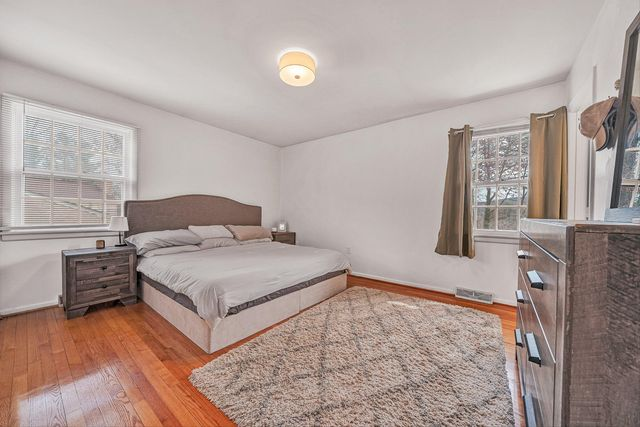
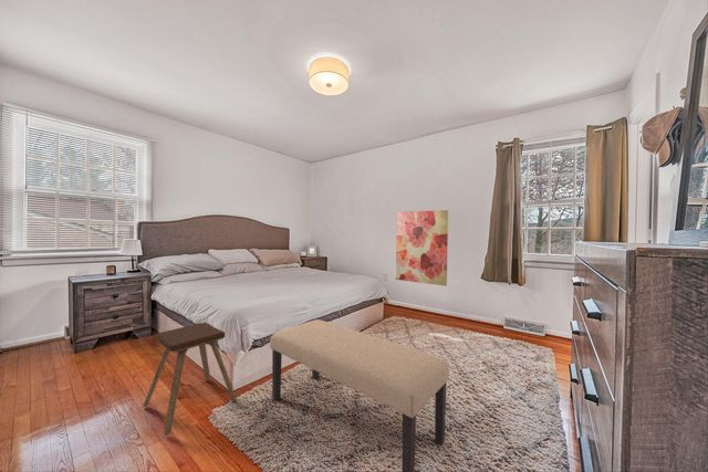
+ bench (350, 379)
+ wall art (420, 247)
+ music stool (183, 365)
